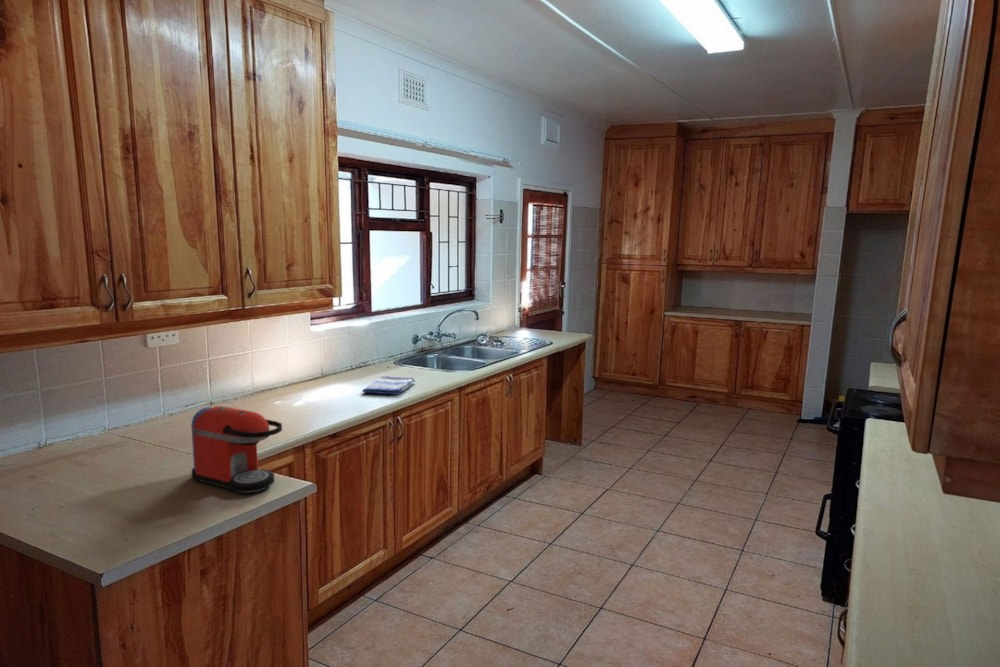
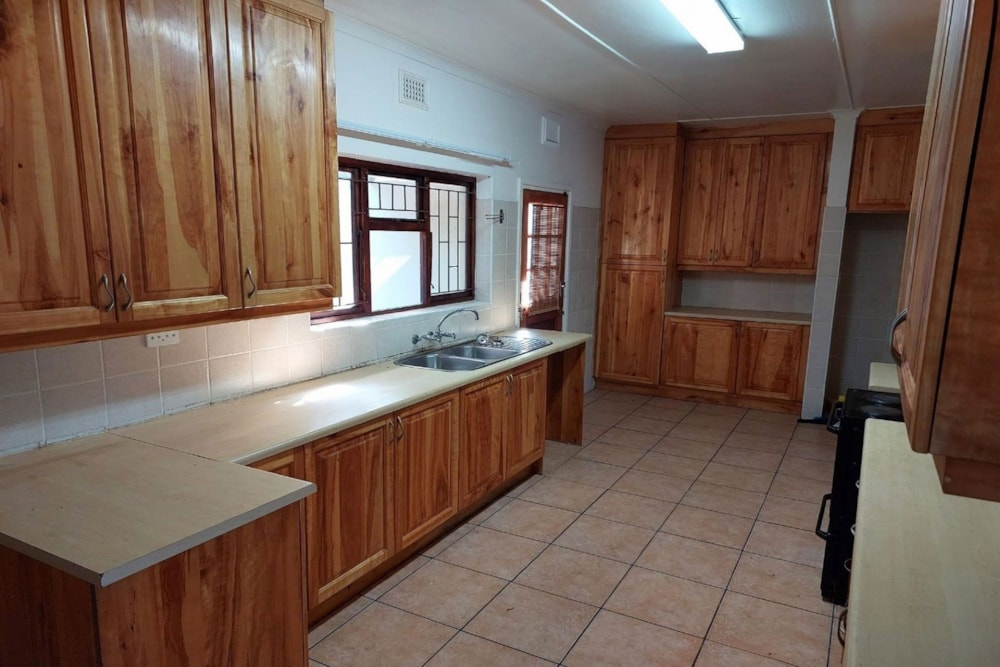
- dish towel (389, 384)
- coffee maker (235, 446)
